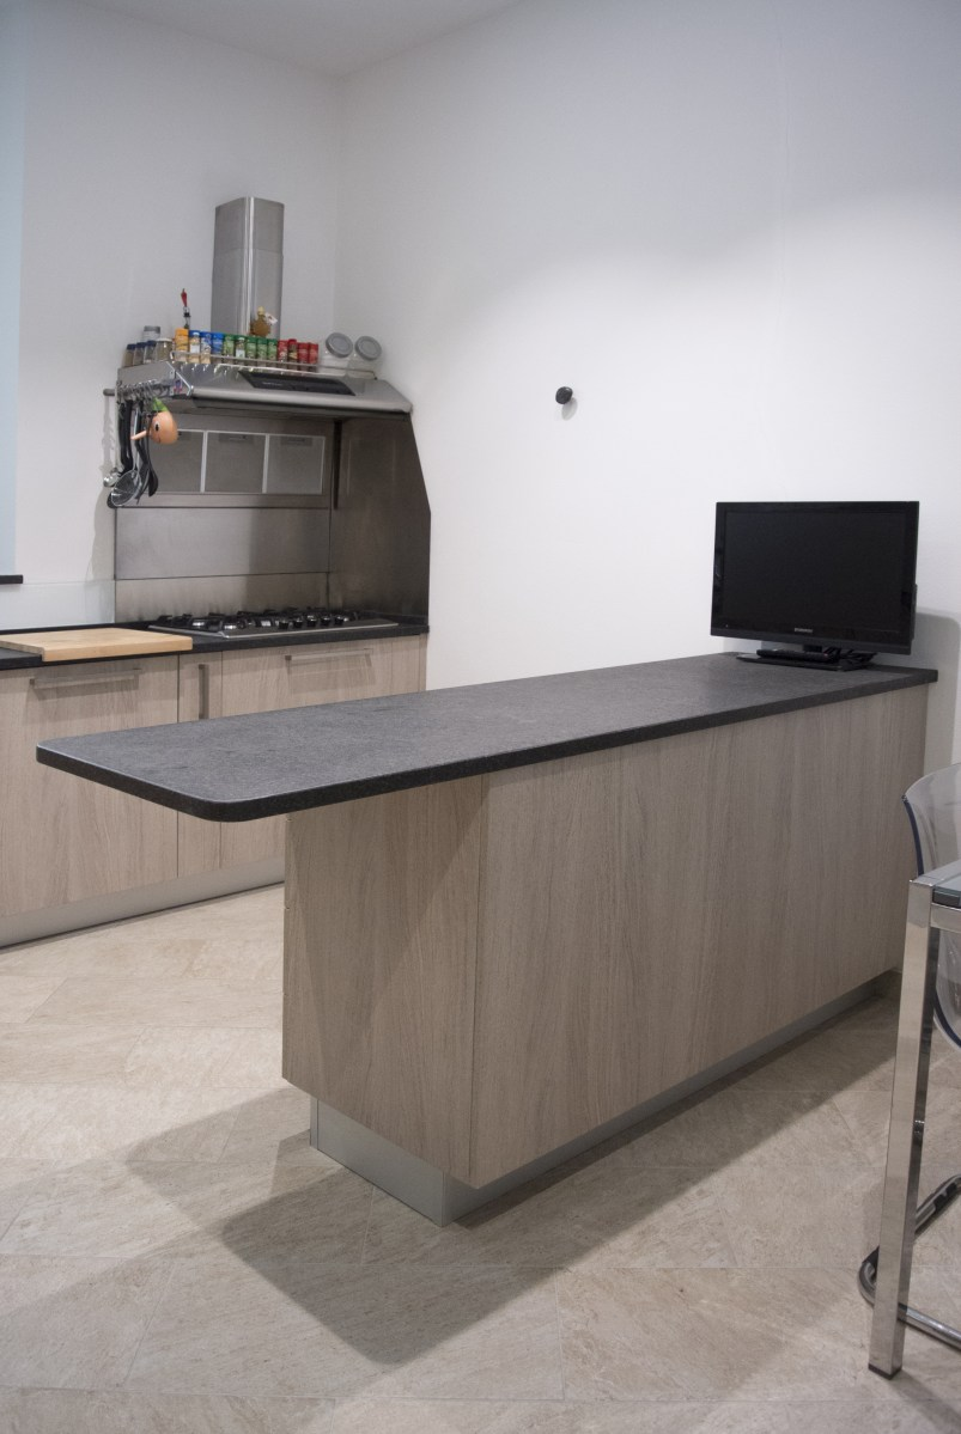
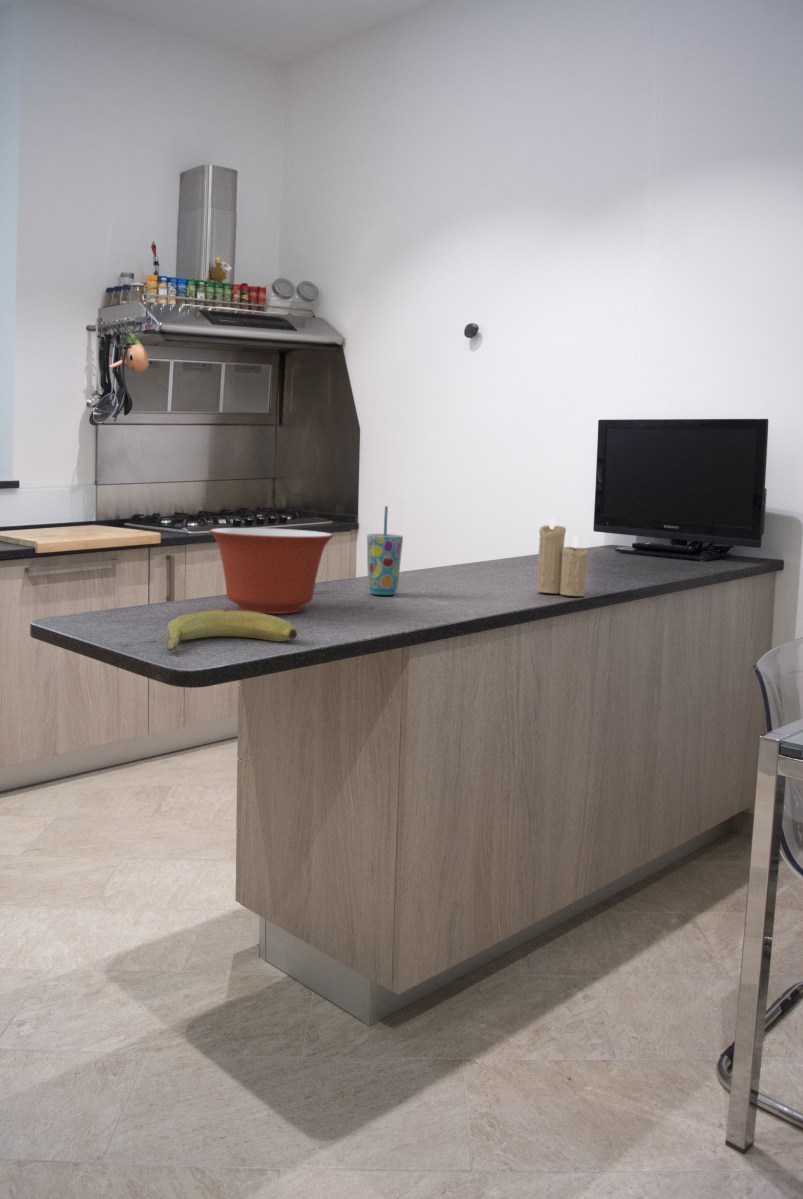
+ cup (384, 550)
+ banana (219, 629)
+ candle (562, 555)
+ mixing bowl (270, 570)
